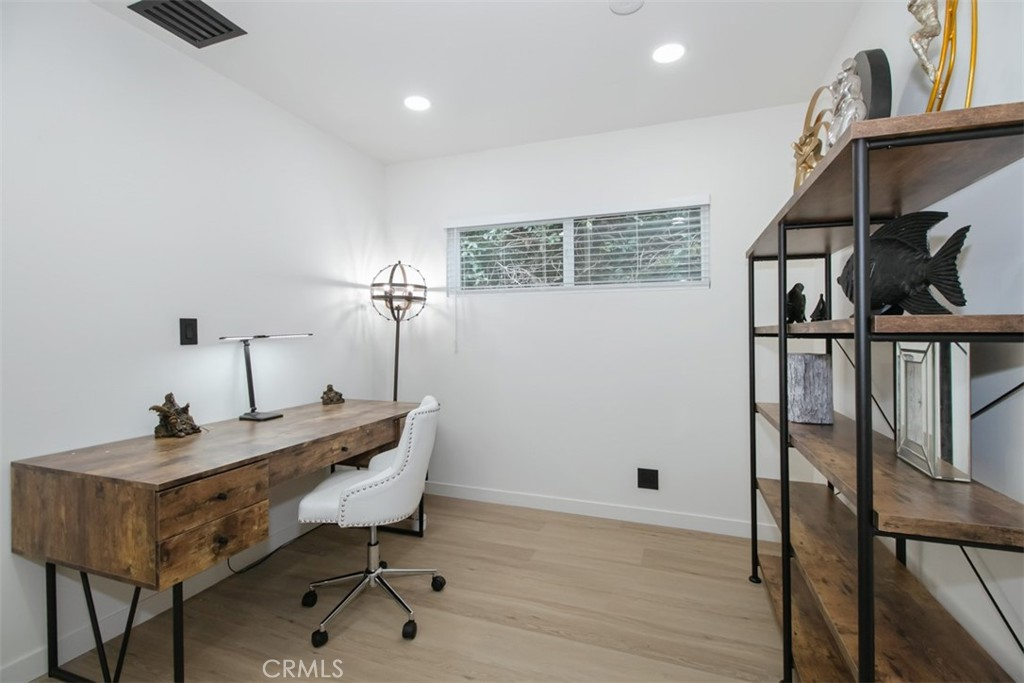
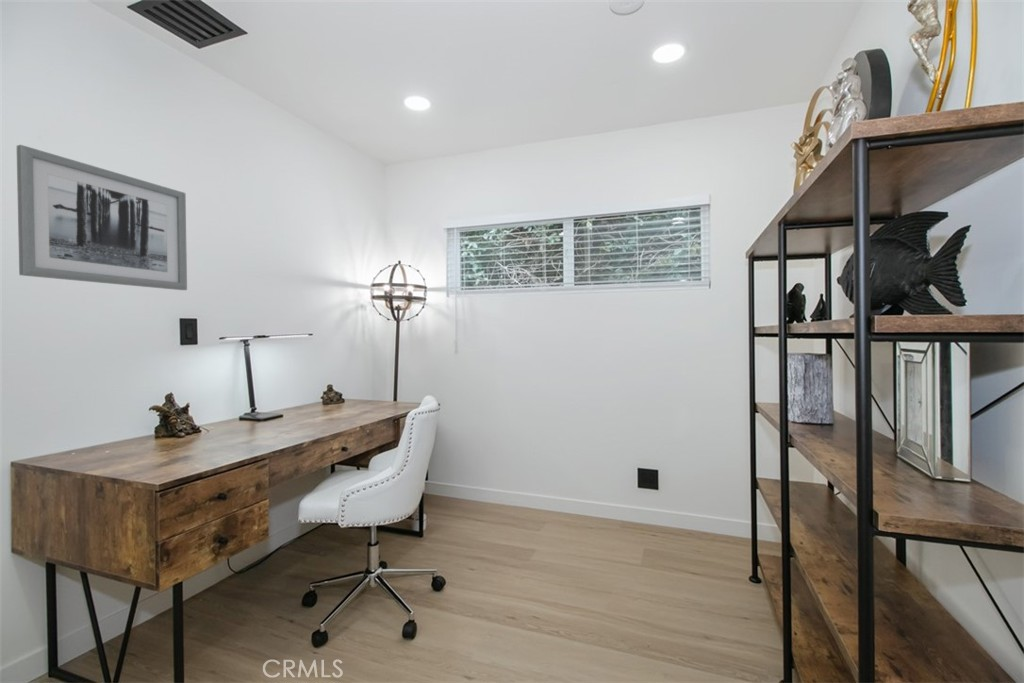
+ wall art (114, 228)
